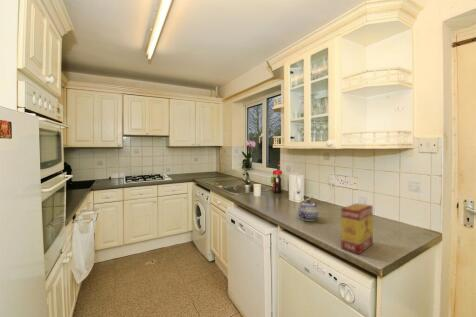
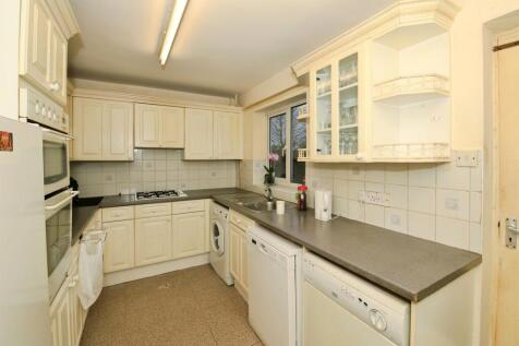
- teapot (308, 209)
- tea box (357, 226)
